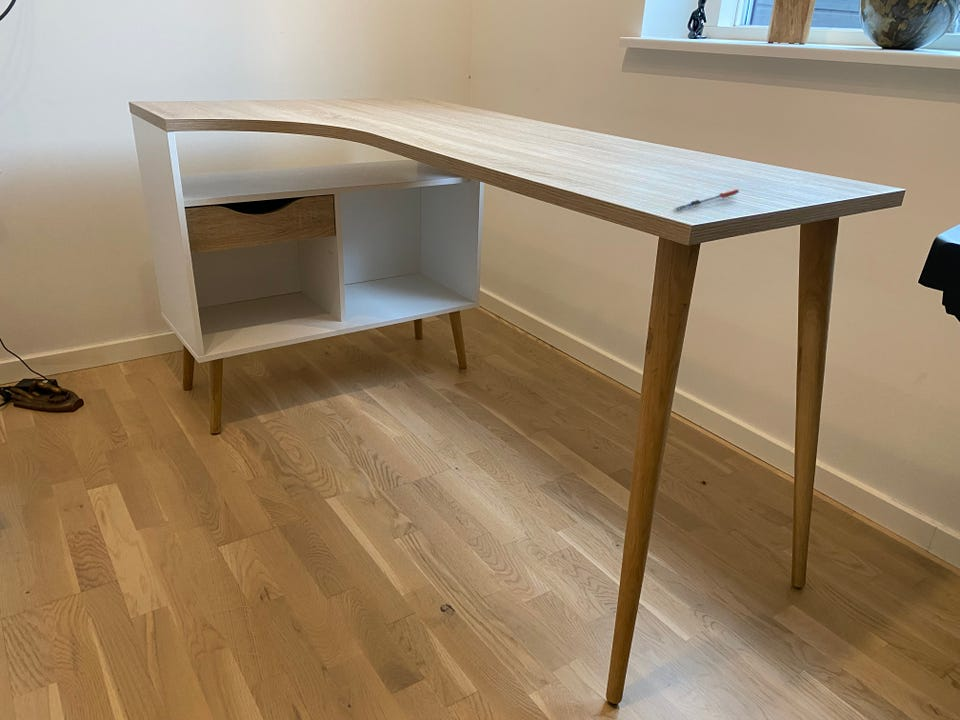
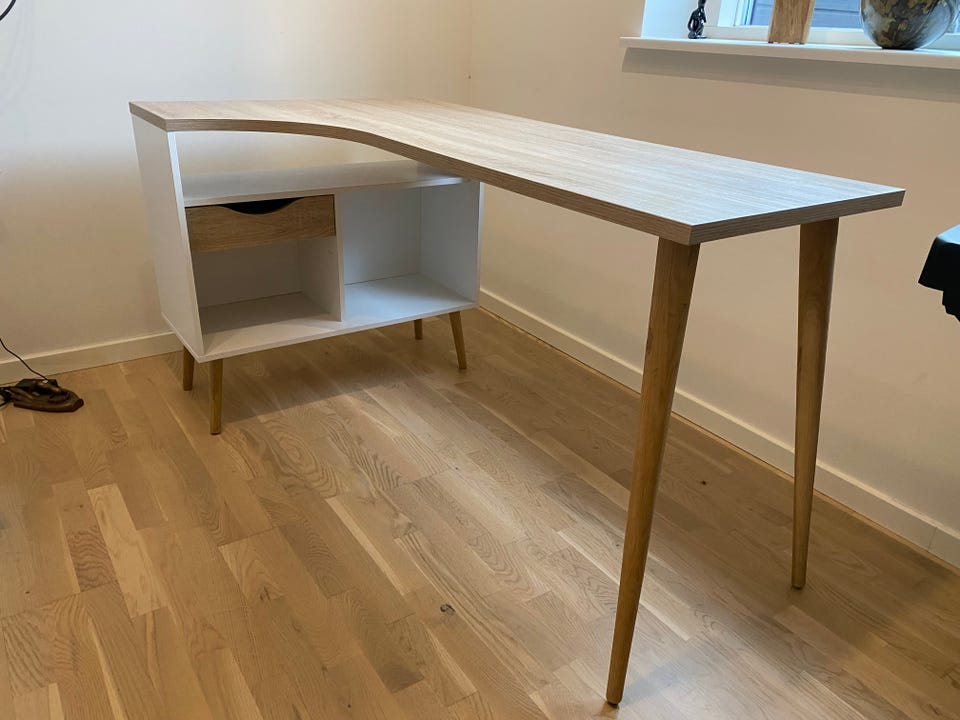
- pen (707, 199)
